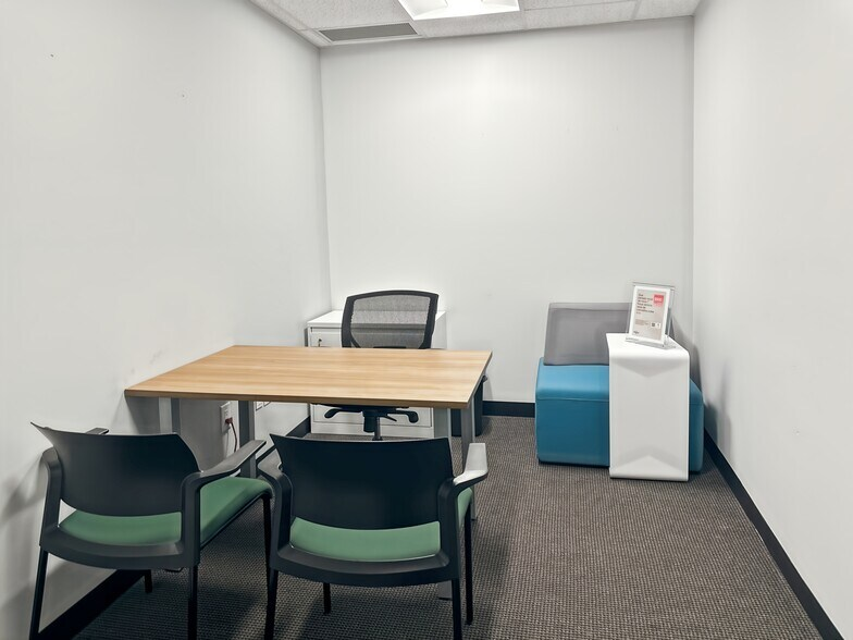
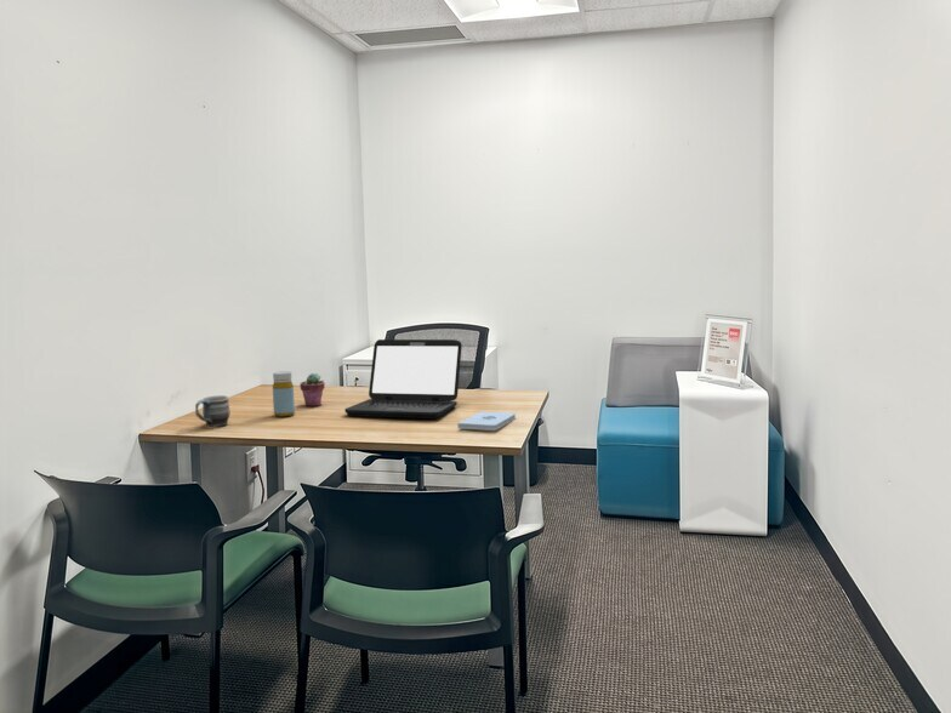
+ bottle (283, 393)
+ laptop (404, 376)
+ mug (212, 411)
+ potted succulent (312, 388)
+ notepad (488, 420)
